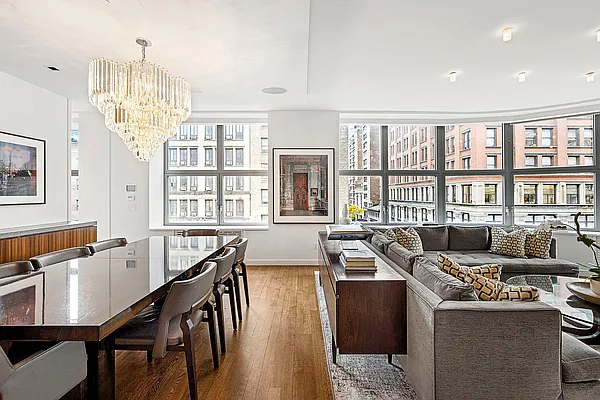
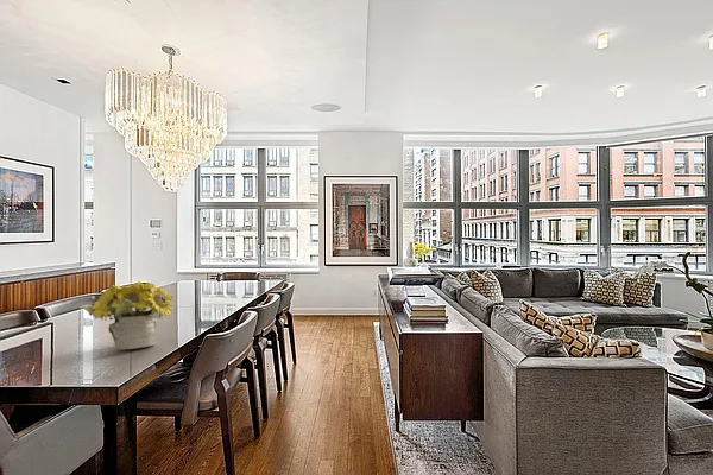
+ sunflower (131, 314)
